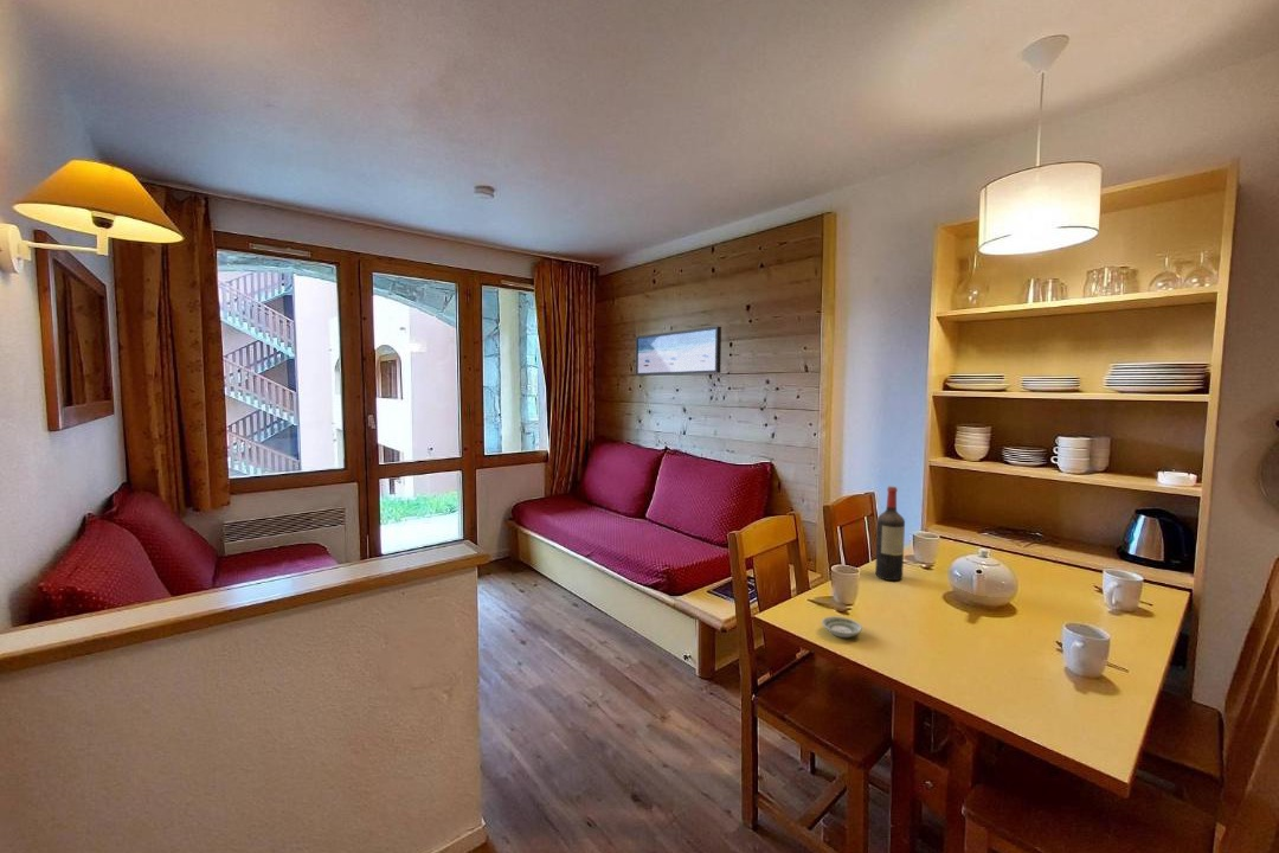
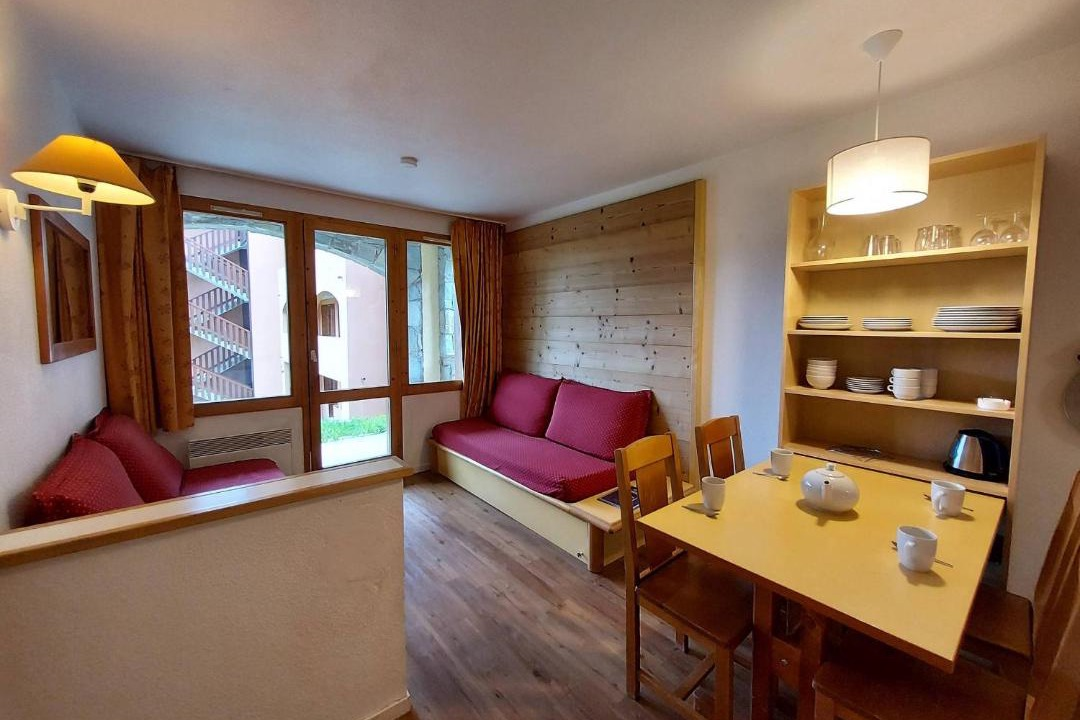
- wall art (674, 353)
- saucer (841, 628)
- wine bottle (891, 532)
